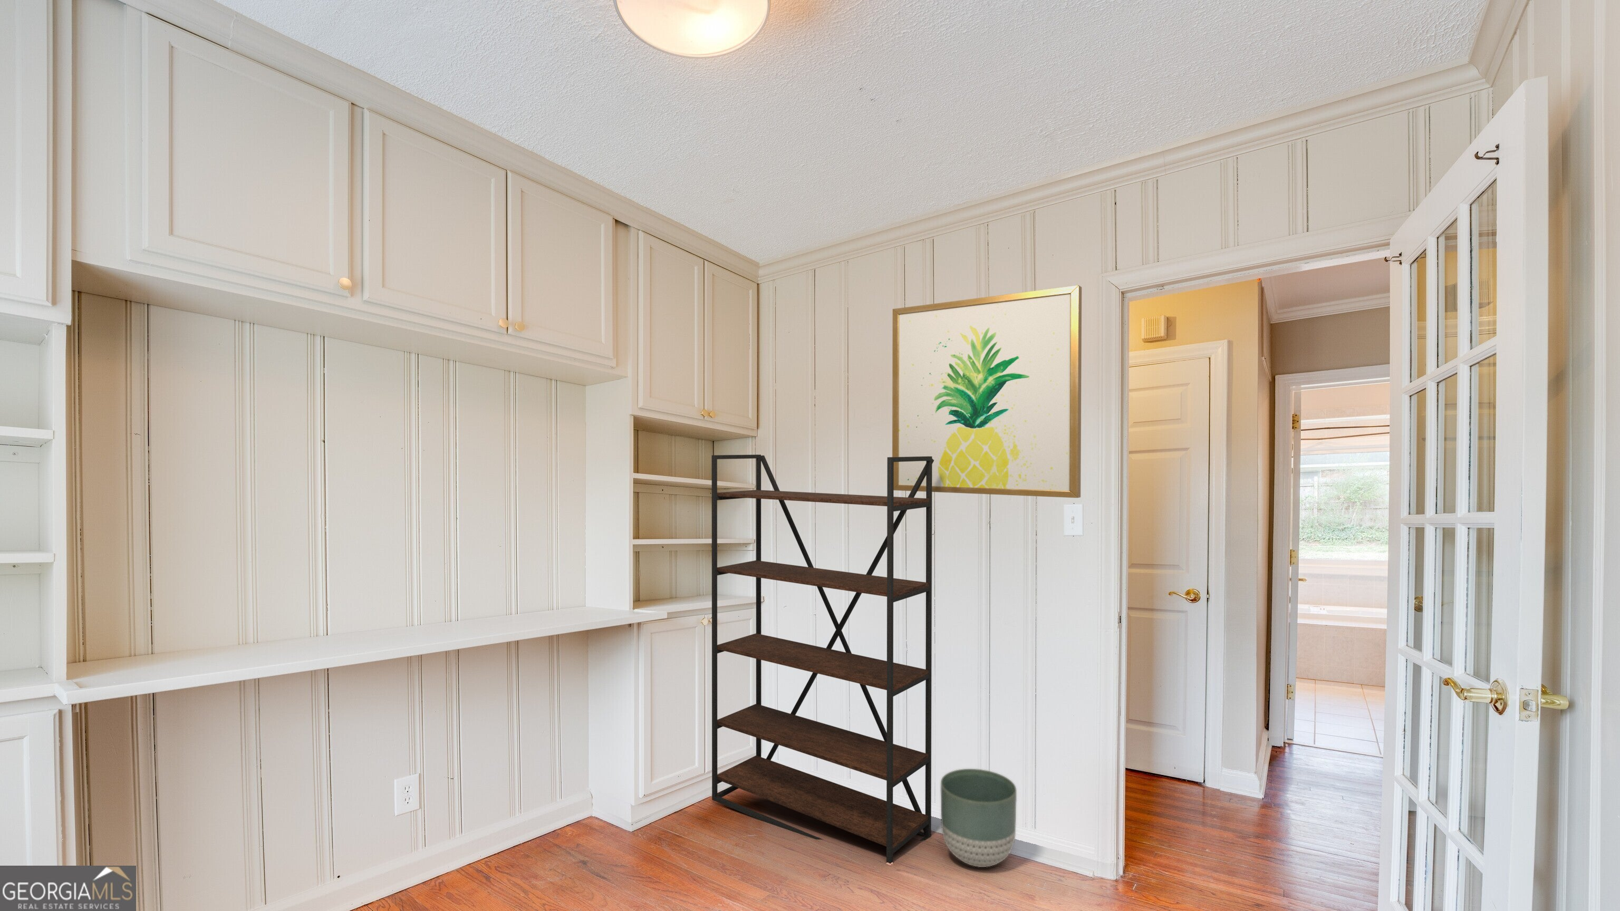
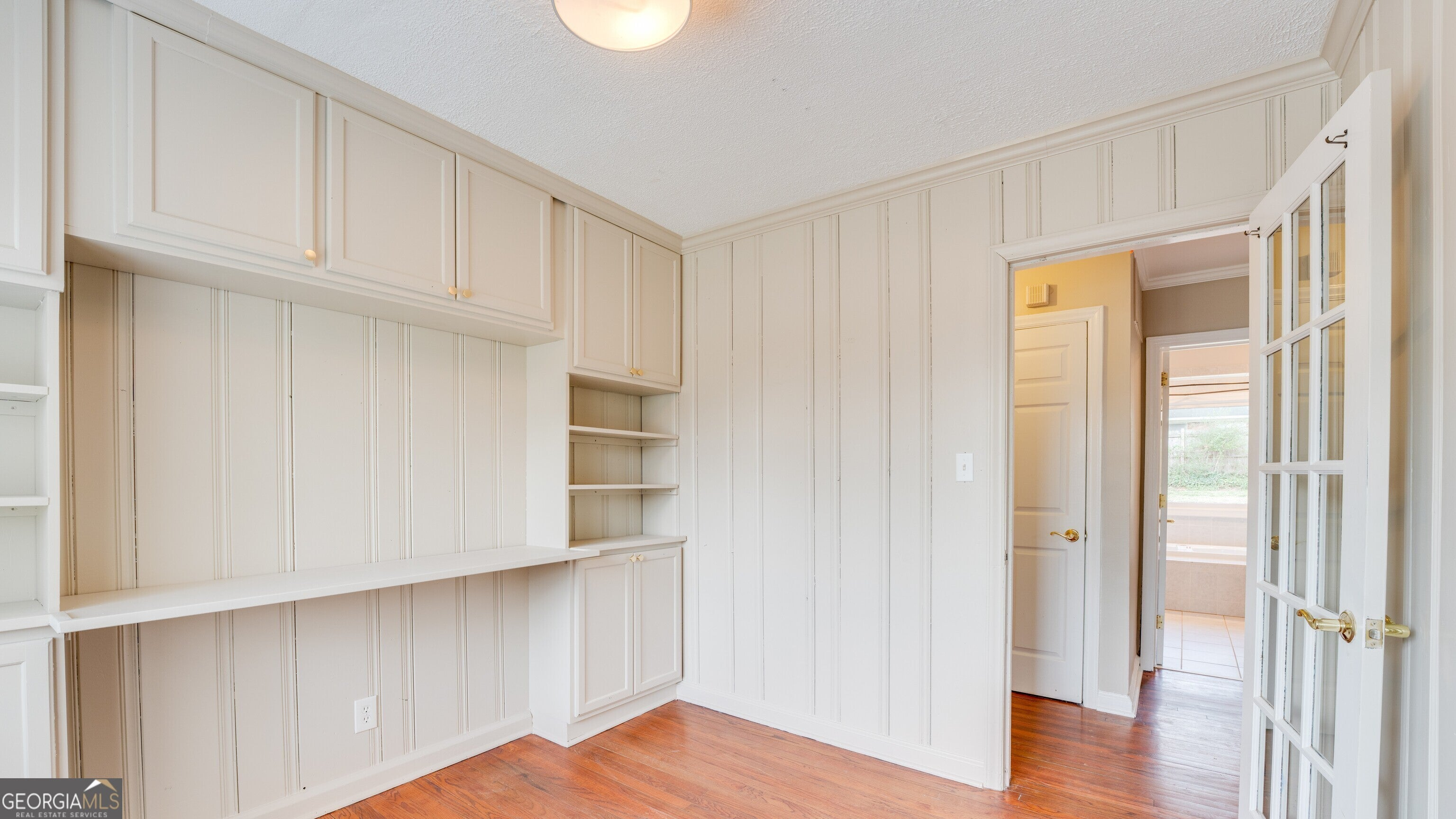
- bookshelf (816, 646)
- planter (978, 822)
- wall art (979, 396)
